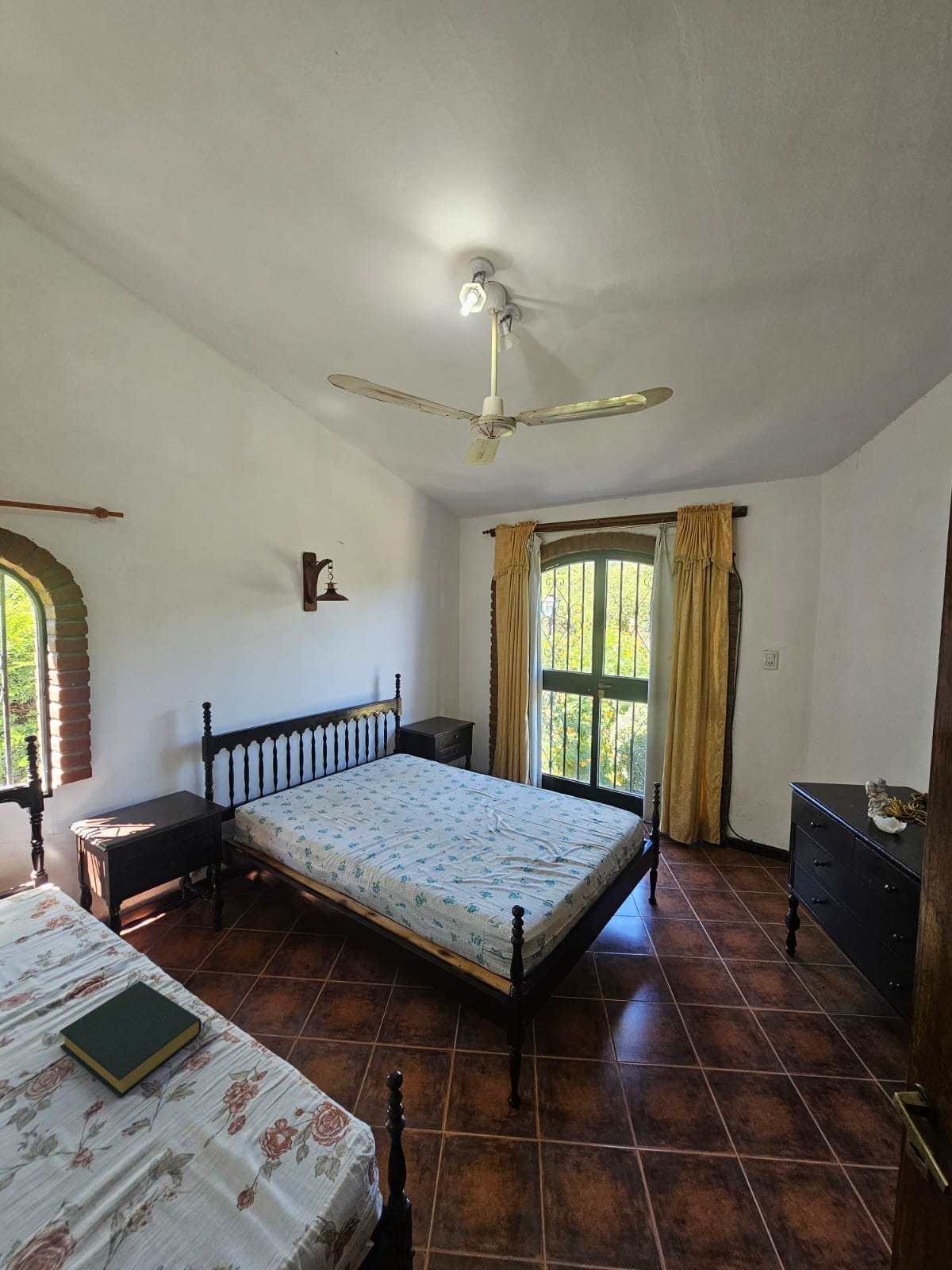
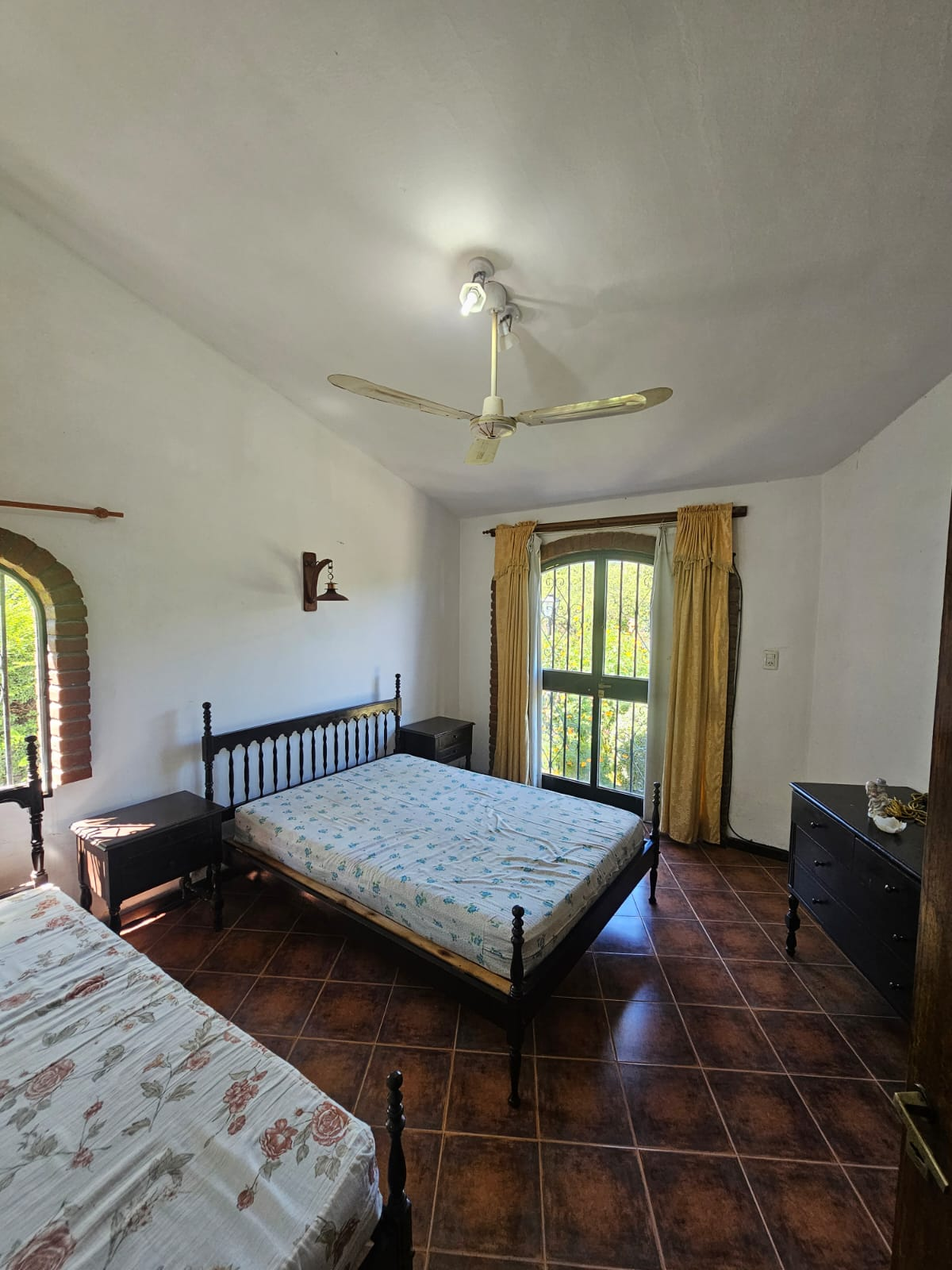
- hardback book (132, 1031)
